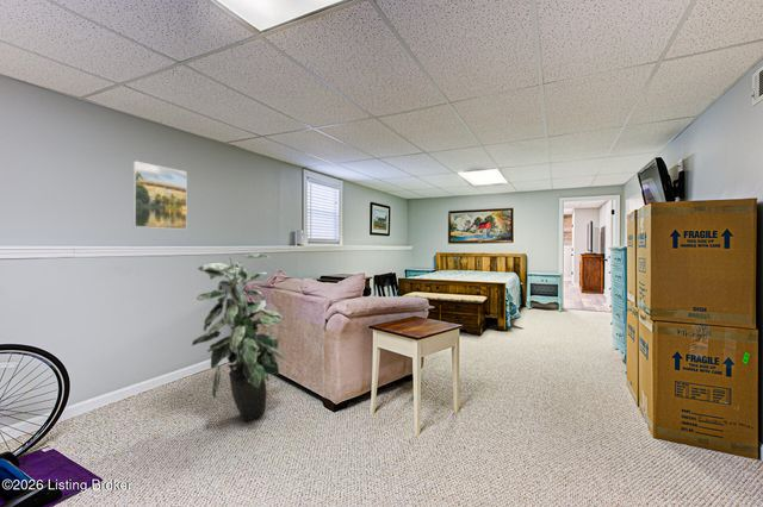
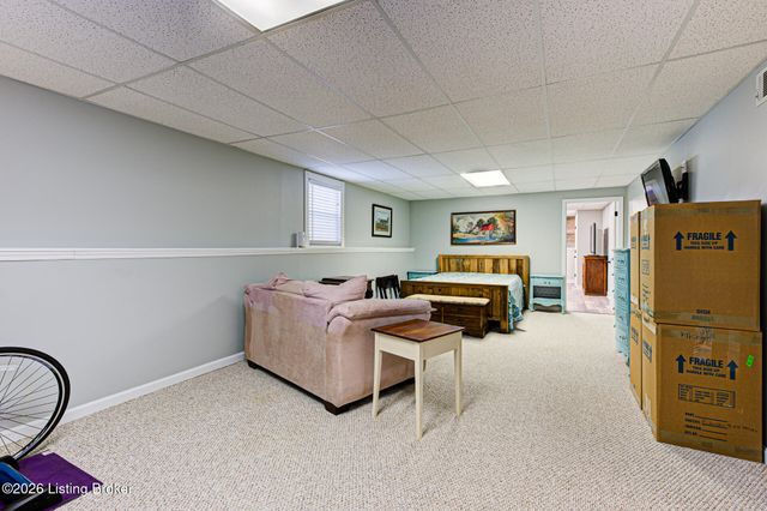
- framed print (161, 198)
- indoor plant (244, 337)
